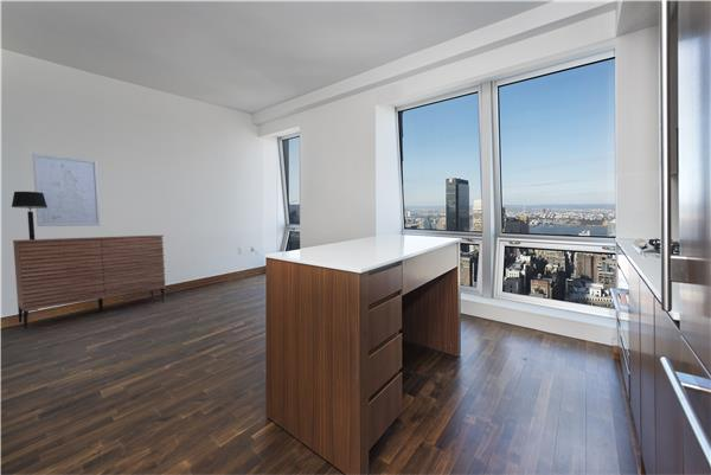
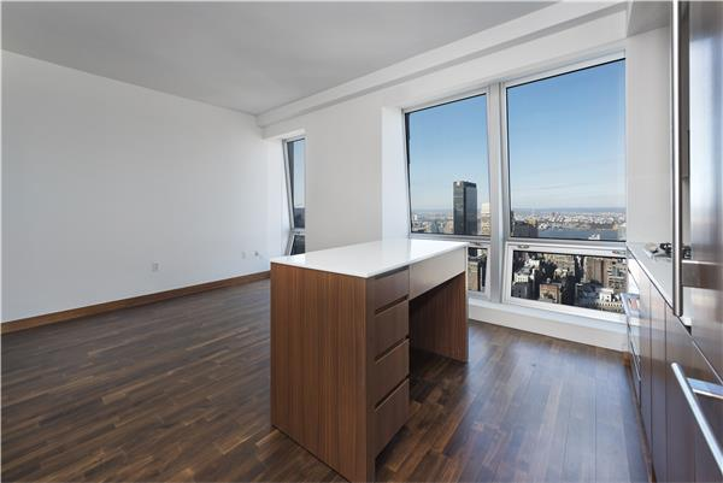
- table lamp (30, 216)
- wall art (68, 192)
- sideboard (97, 274)
